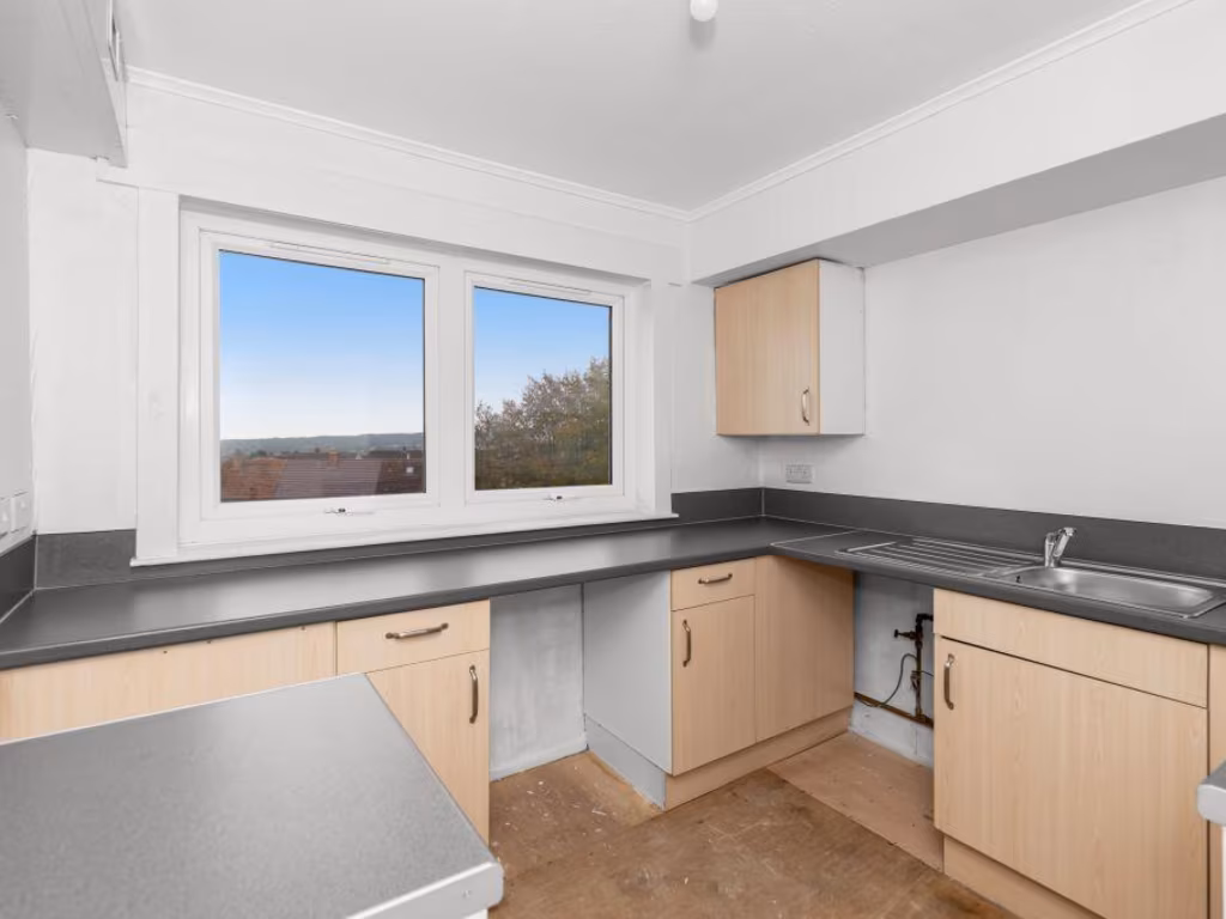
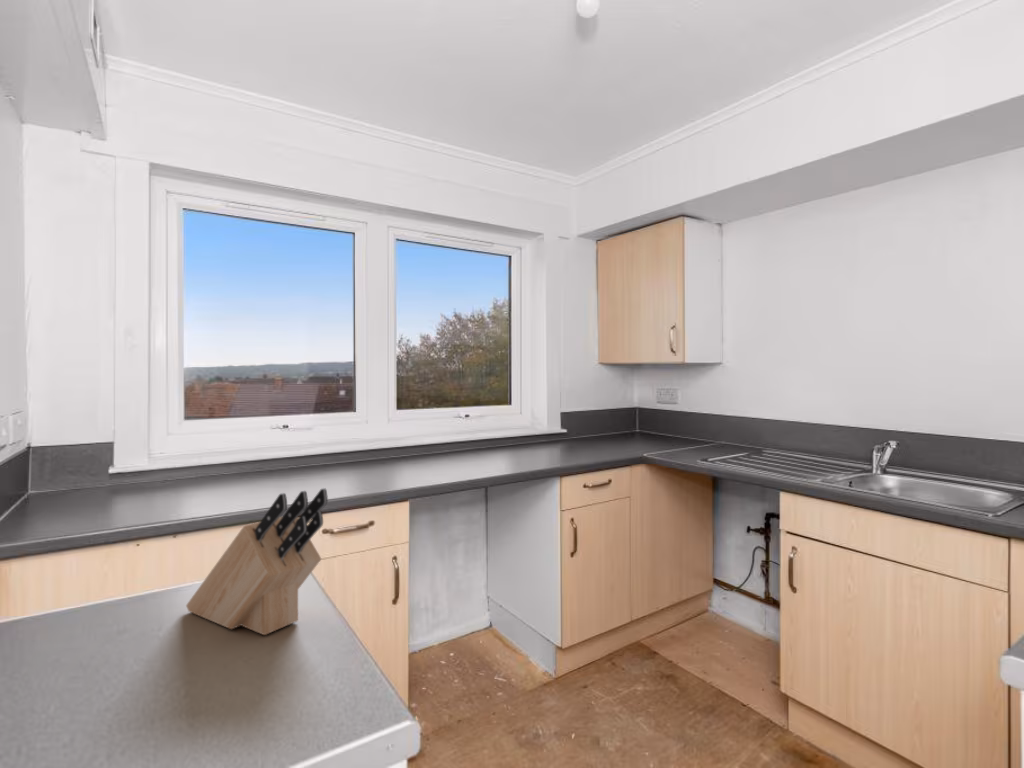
+ knife block (259, 551)
